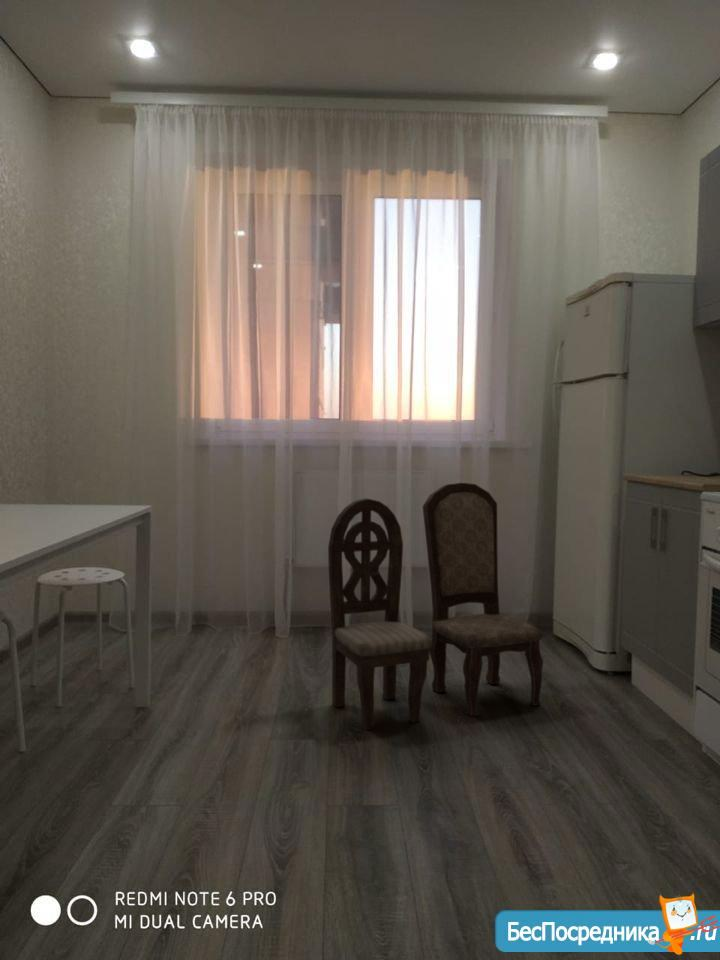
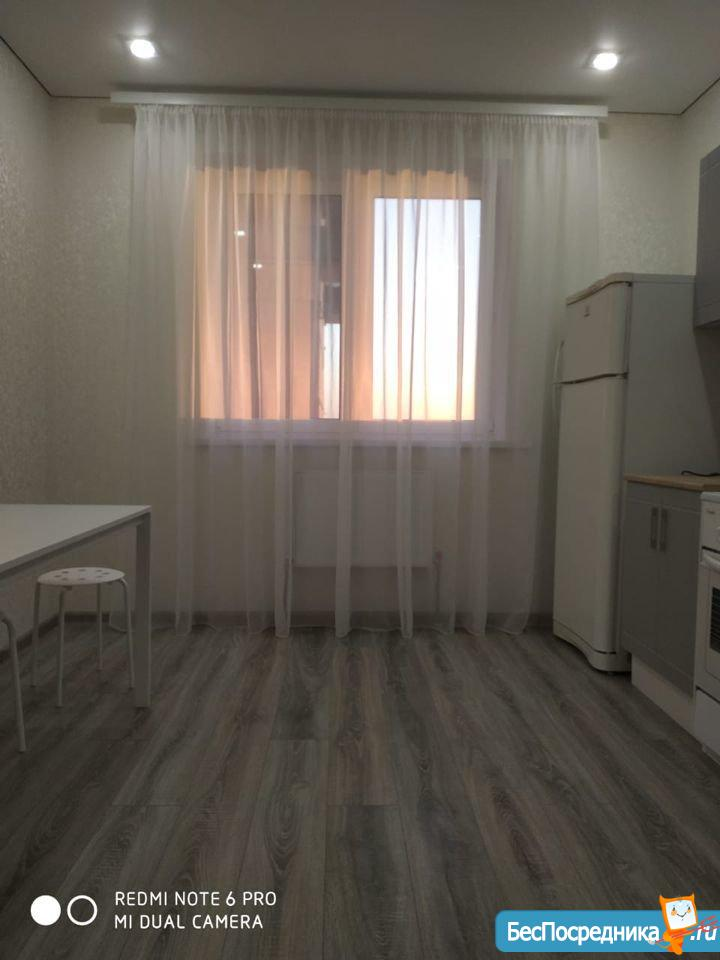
- dining chair (432, 594)
